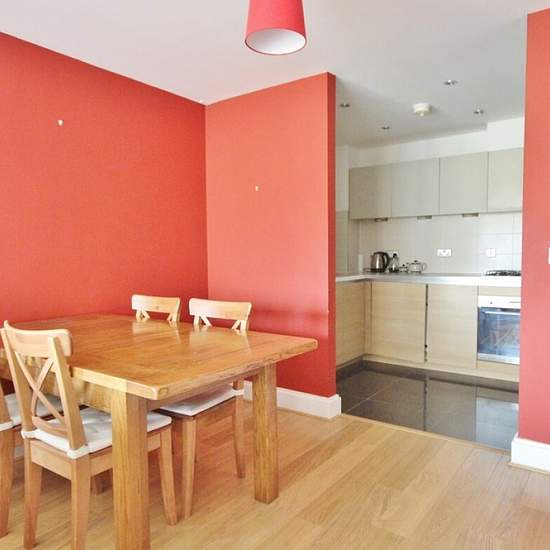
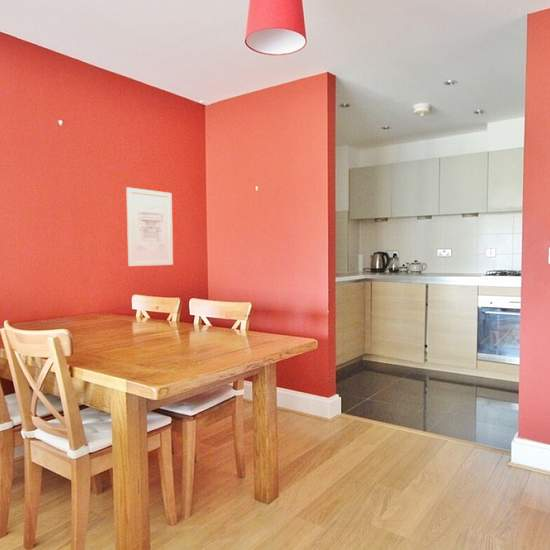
+ wall art (150, 228)
